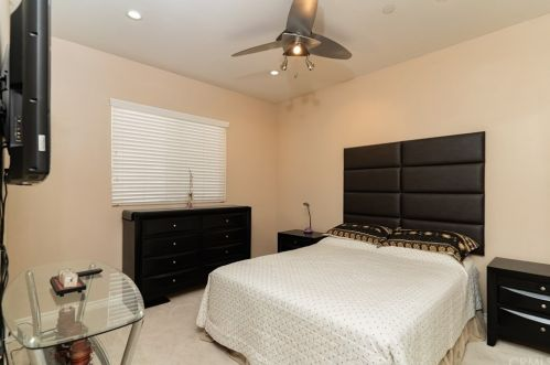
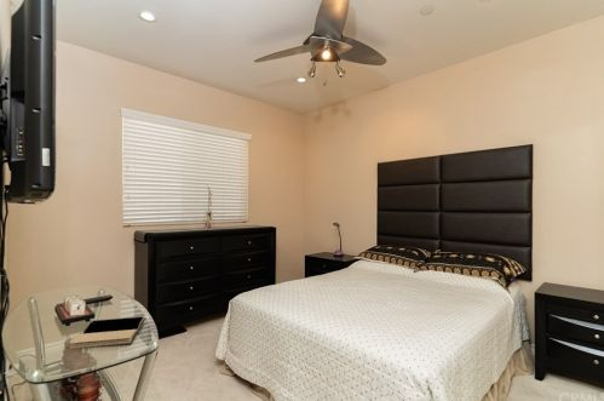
+ book (110, 331)
